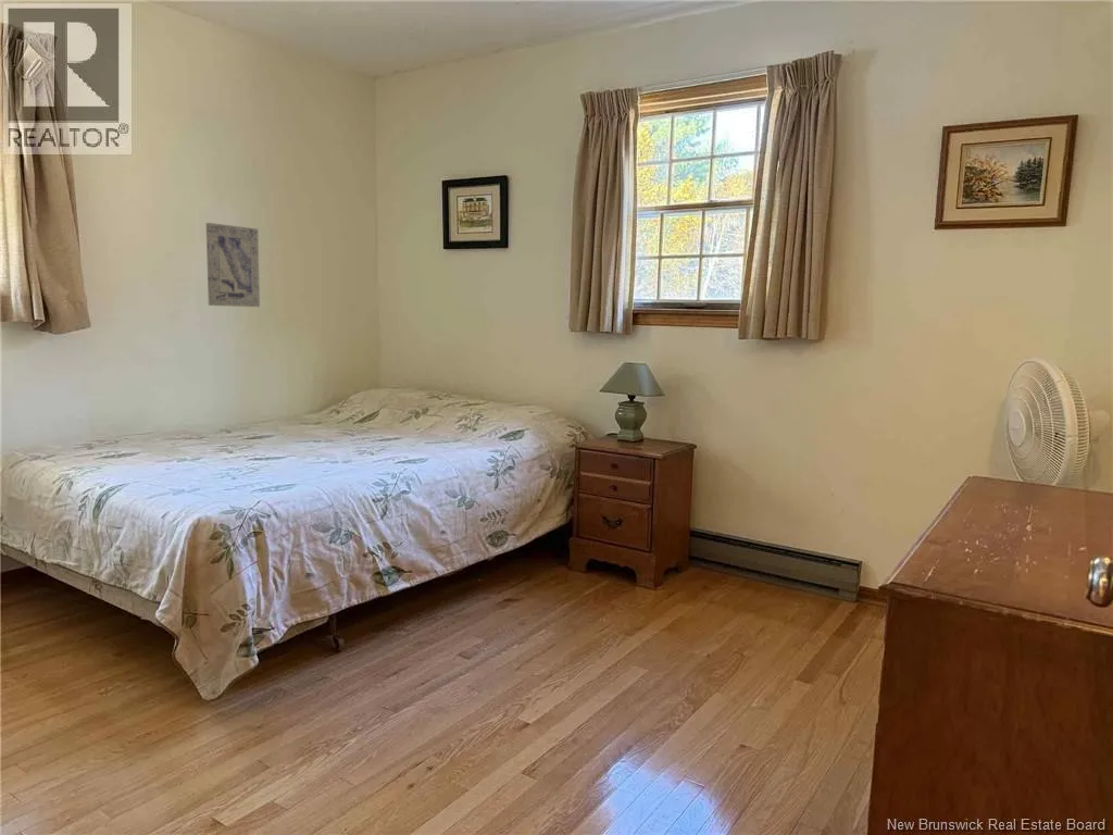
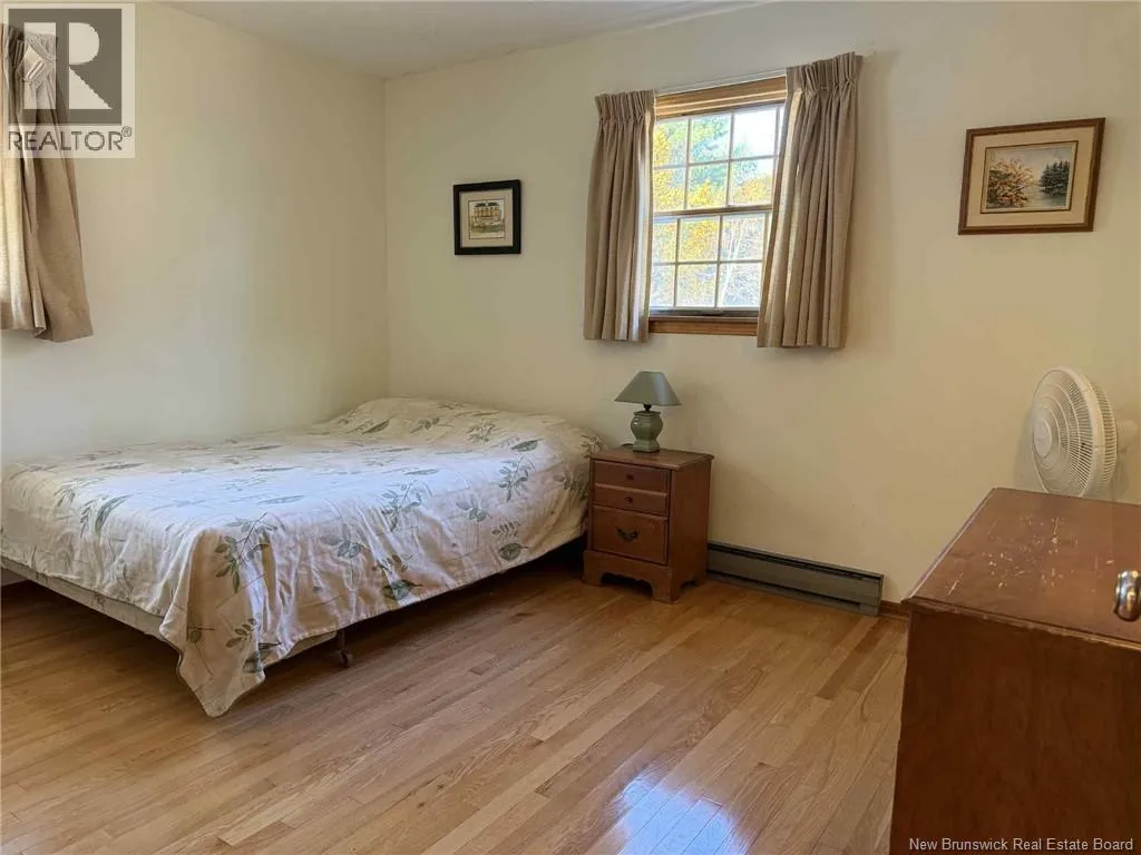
- wall art (234, 265)
